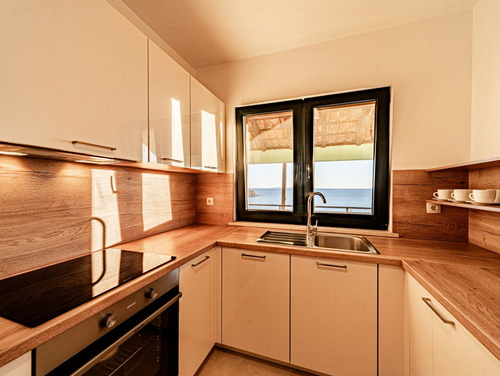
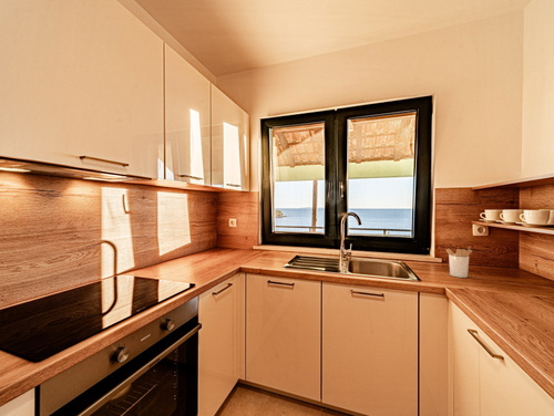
+ utensil holder (460, 261)
